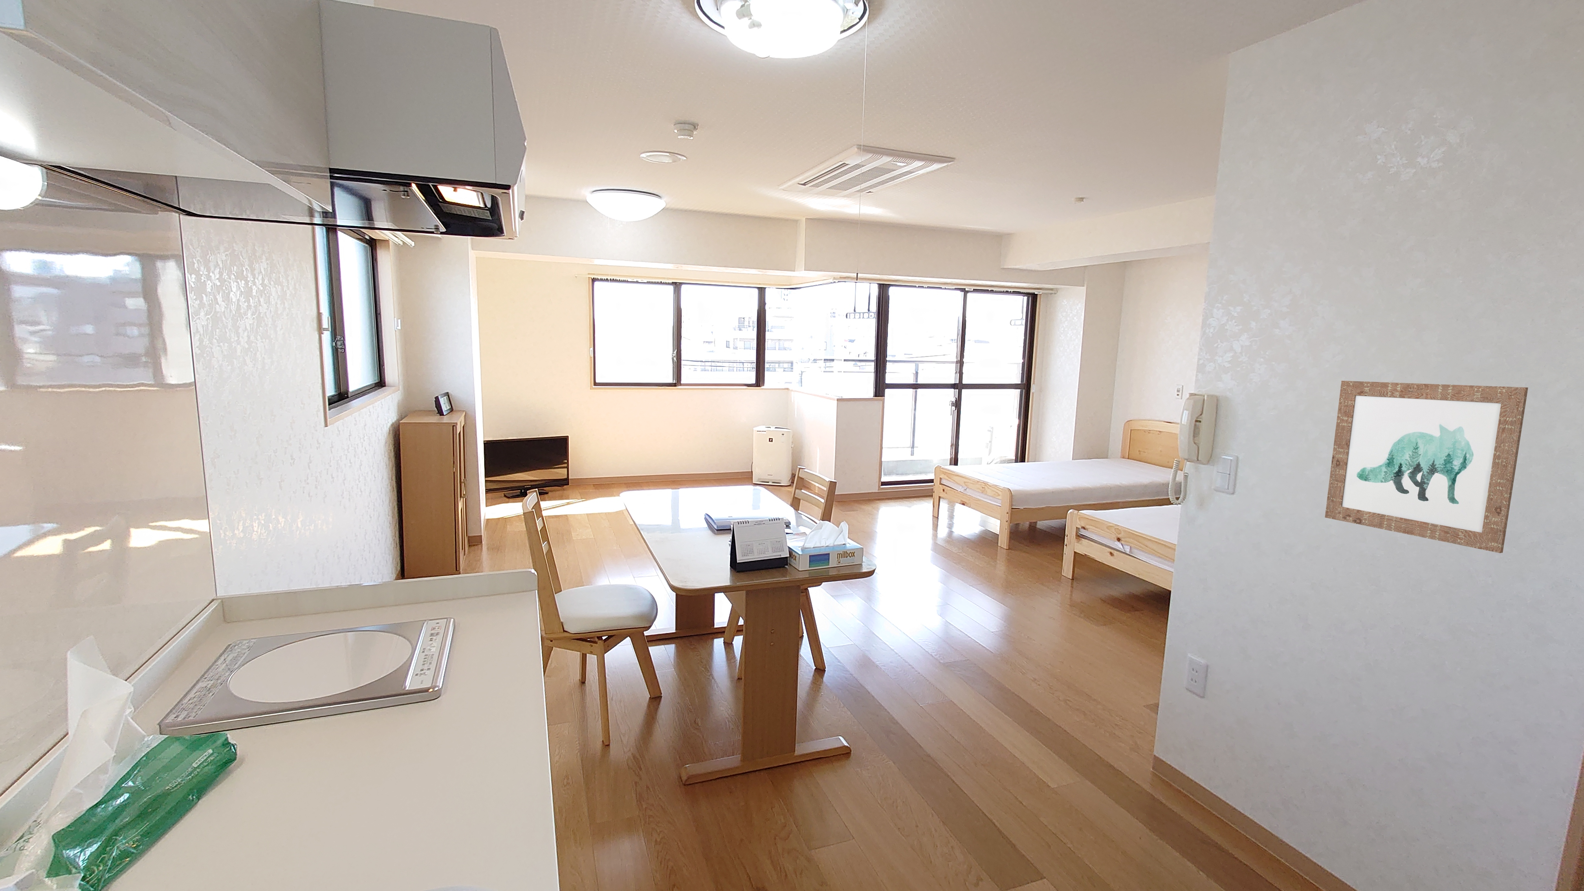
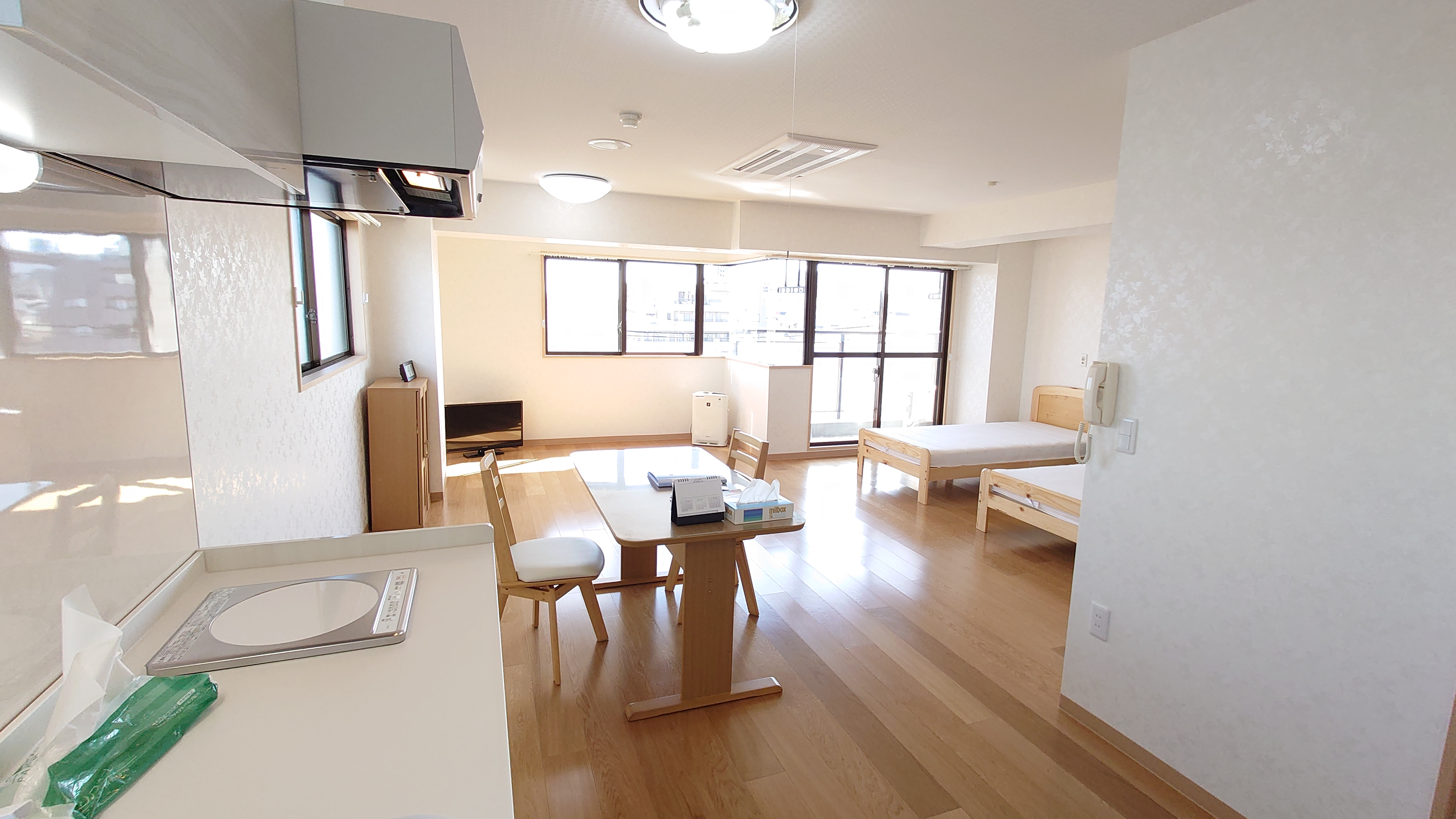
- wall art (1415, 459)
